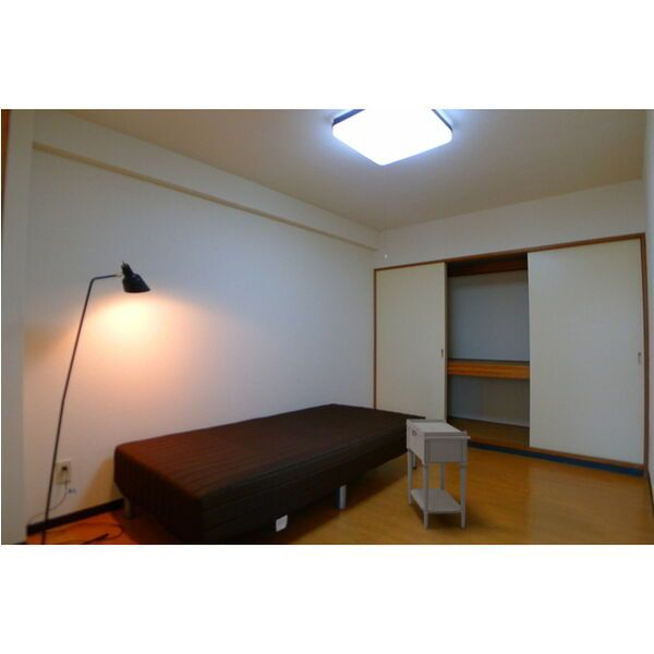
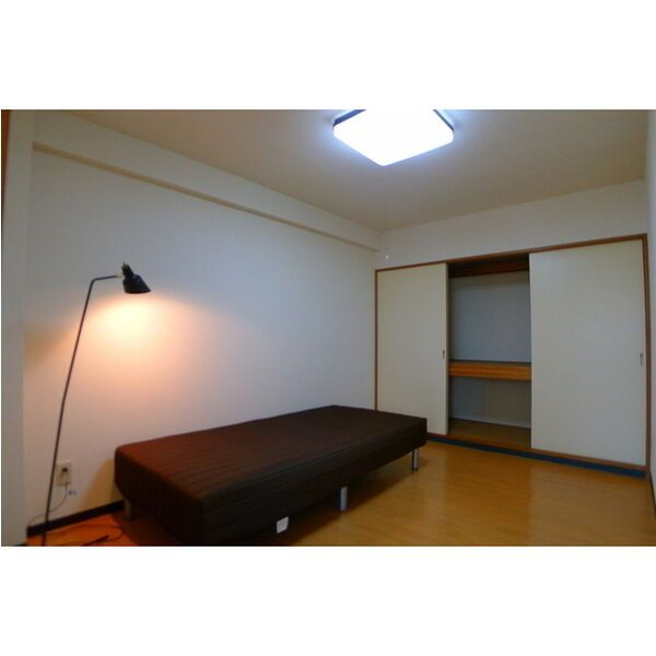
- nightstand (440, 470)
